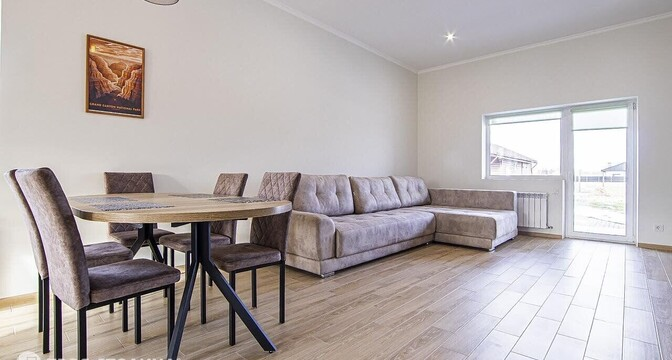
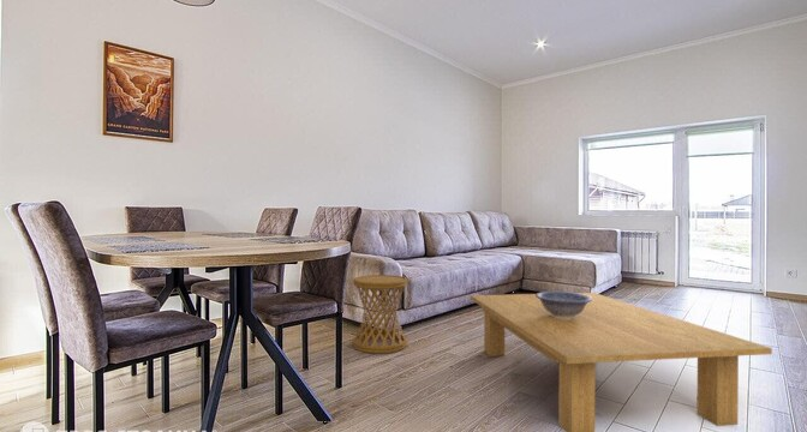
+ decorative bowl (562, 305)
+ coffee table (584, 347)
+ side table (379, 311)
